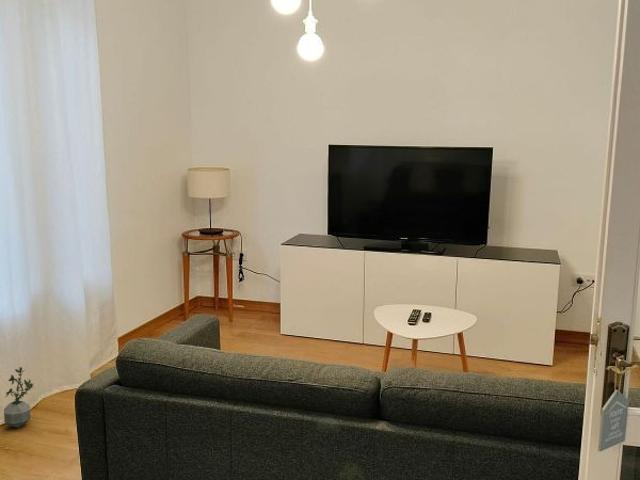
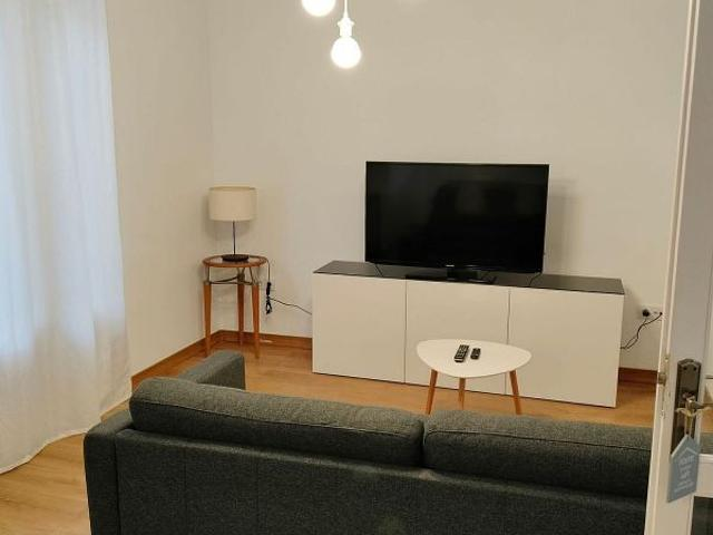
- potted plant (19, 396)
